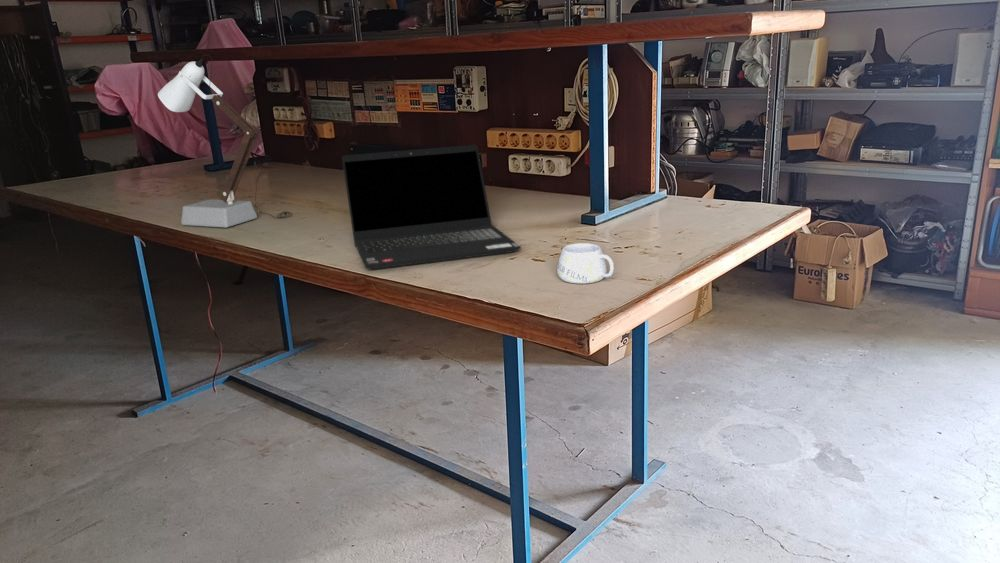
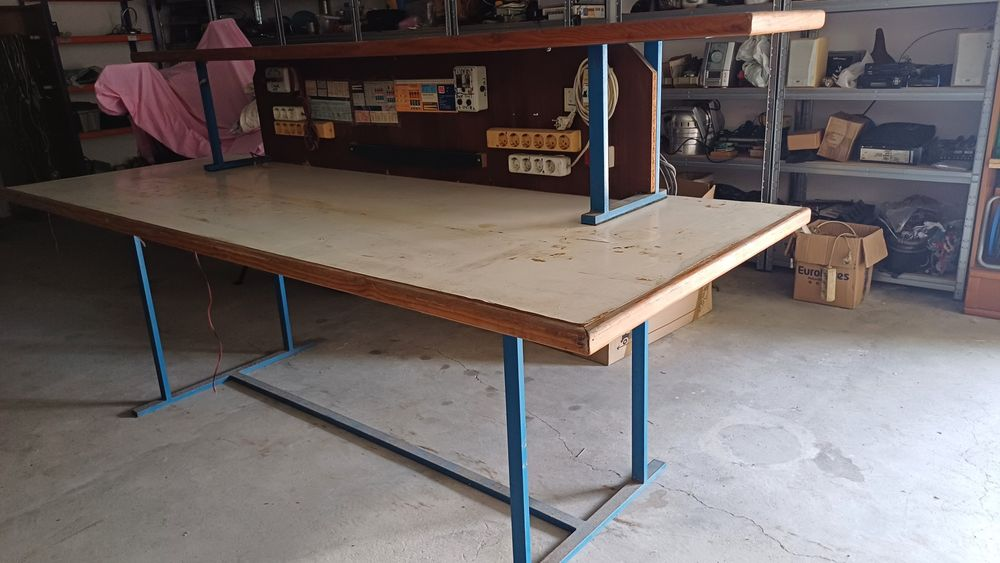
- mug (587, 264)
- laptop computer (427, 202)
- desk lamp (239, 147)
